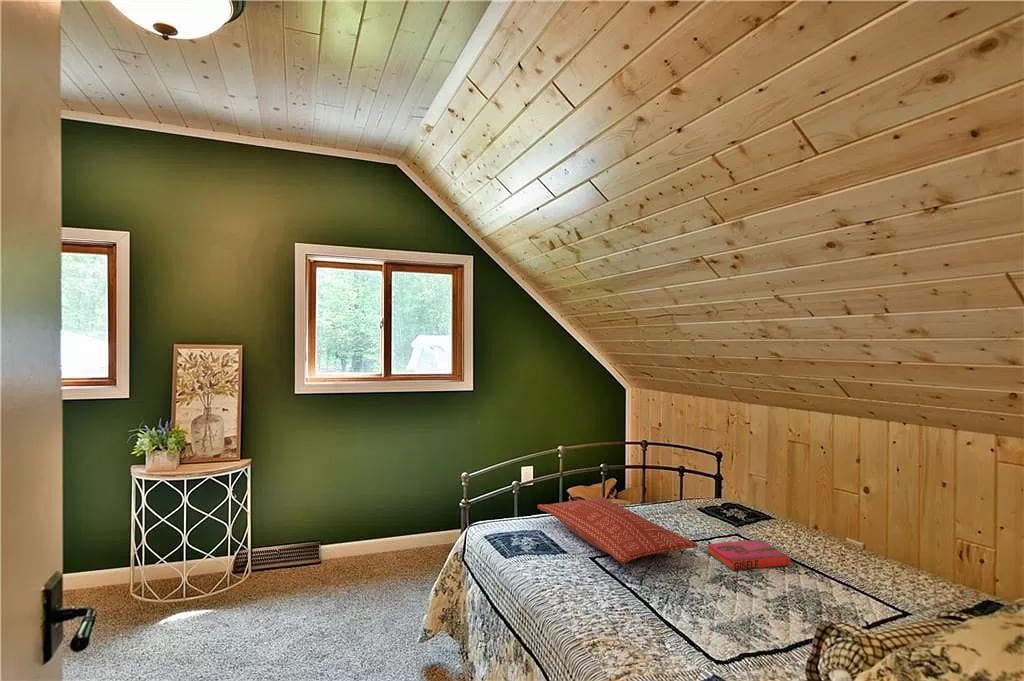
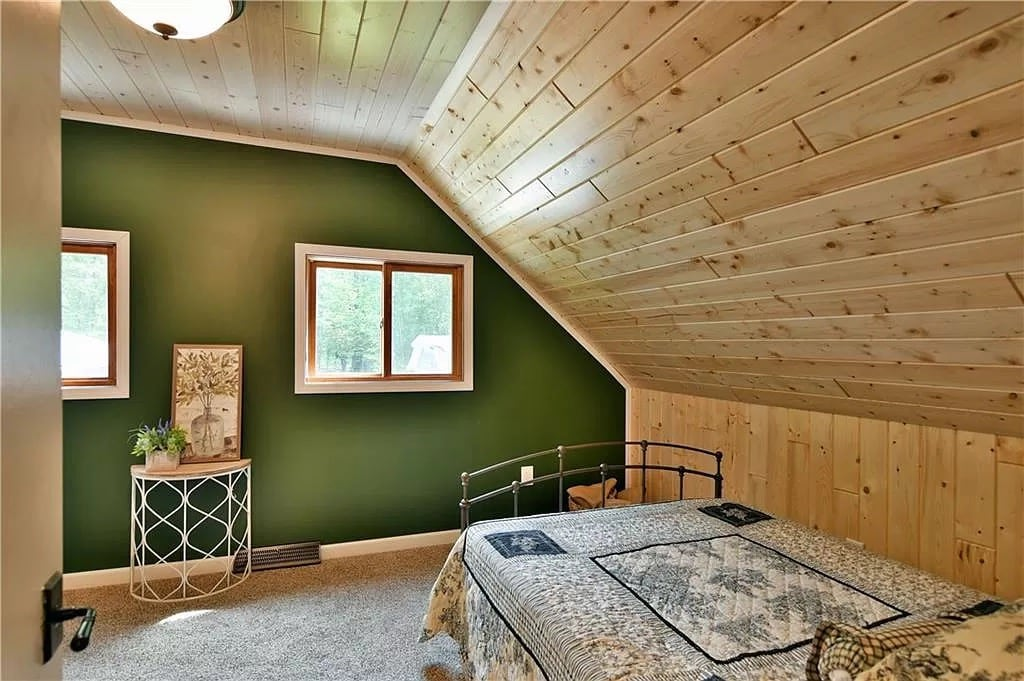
- hardback book (747, 554)
- pillow (609, 525)
